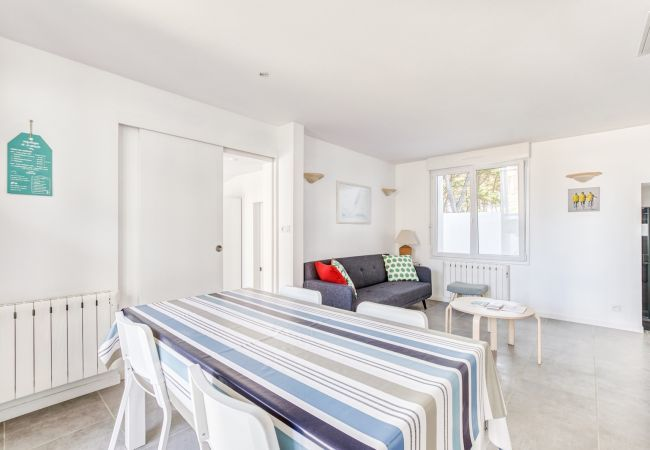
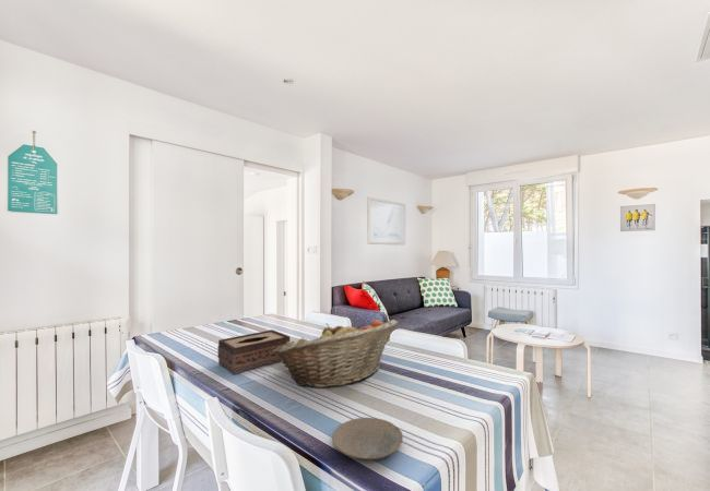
+ fruit basket (339, 346)
+ plate (367, 440)
+ tissue box (255, 349)
